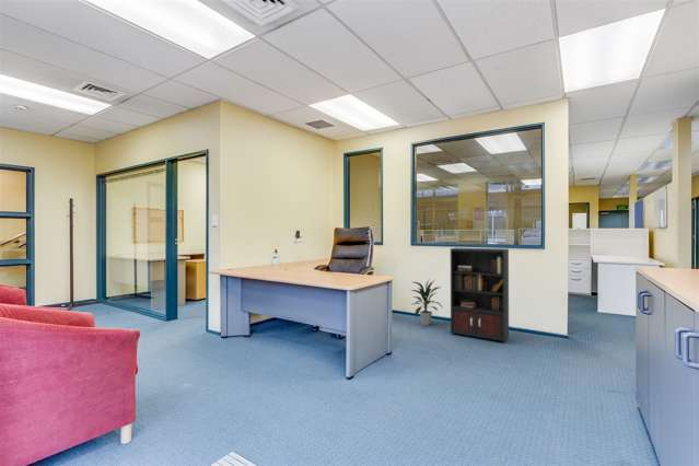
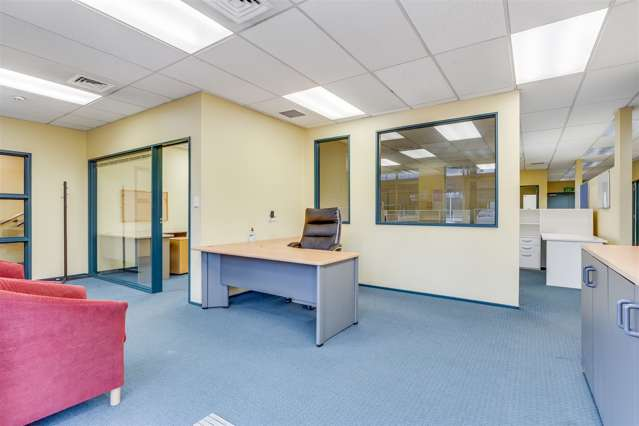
- bookcase (489, 291)
- indoor plant (424, 301)
